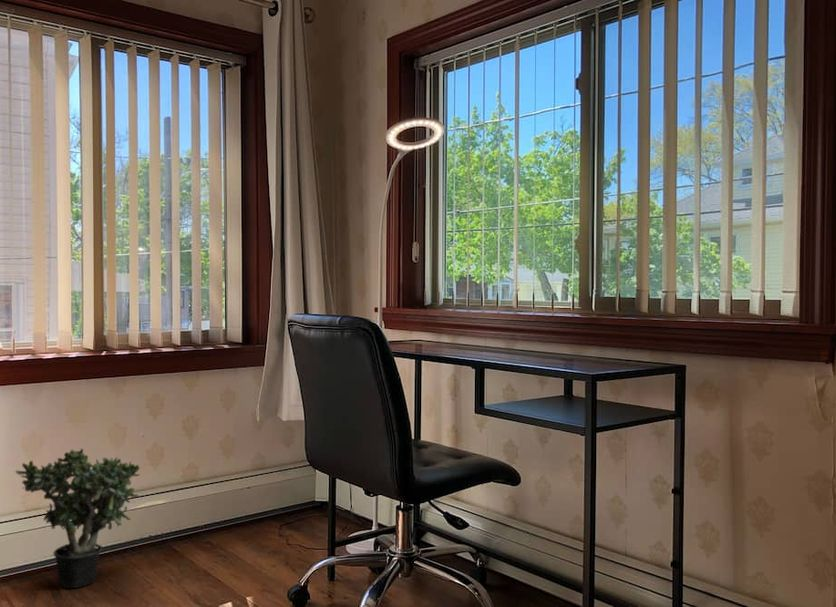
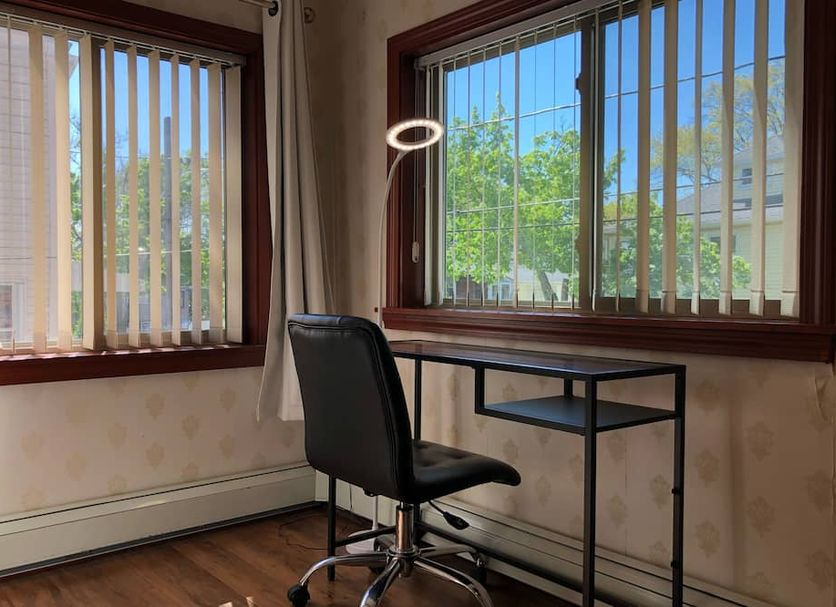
- potted plant (82, 516)
